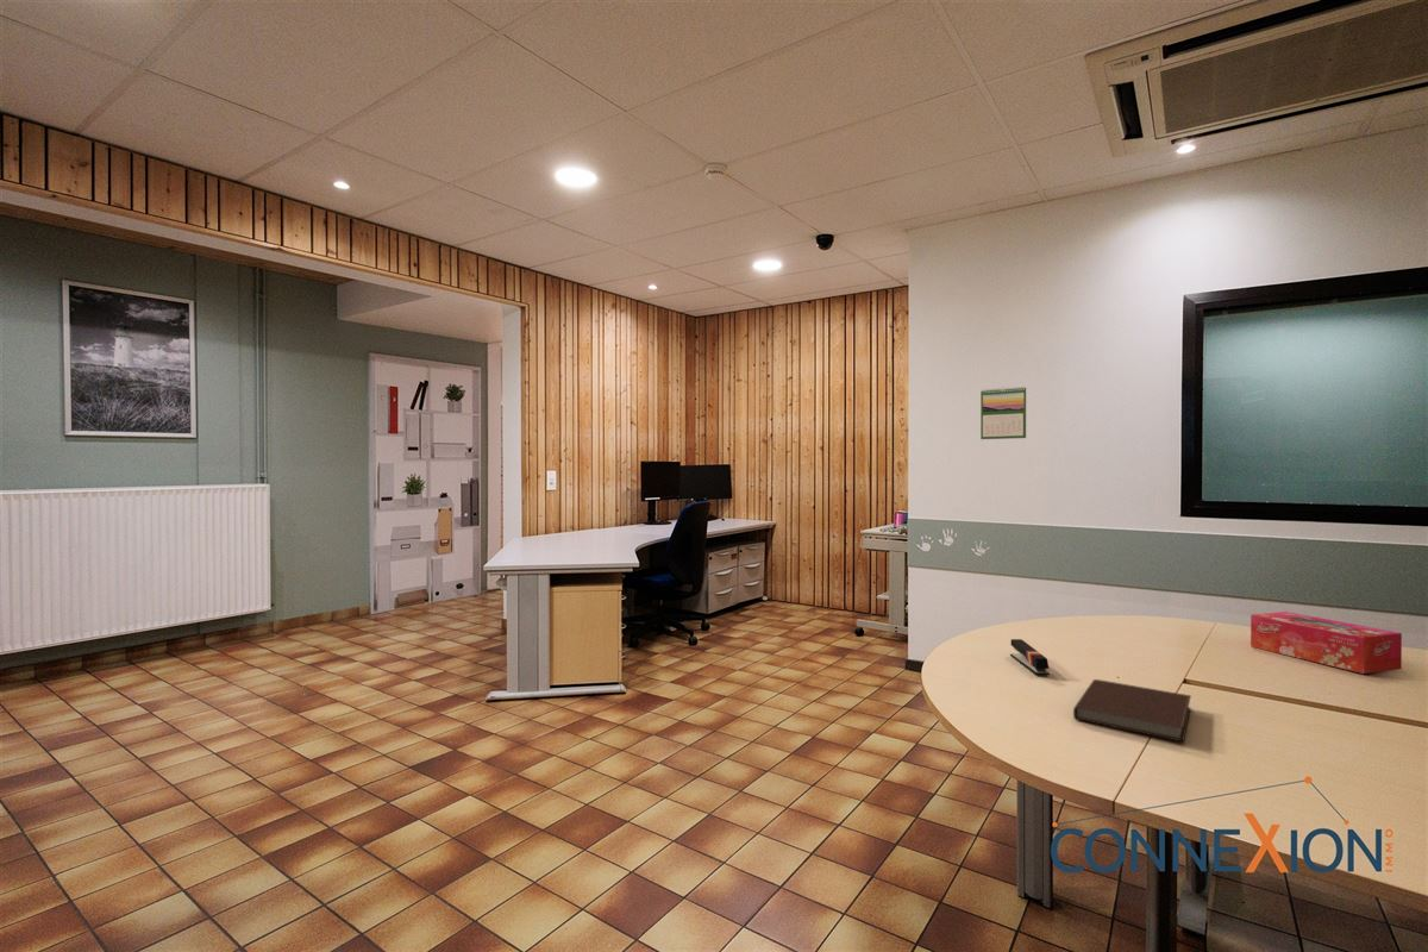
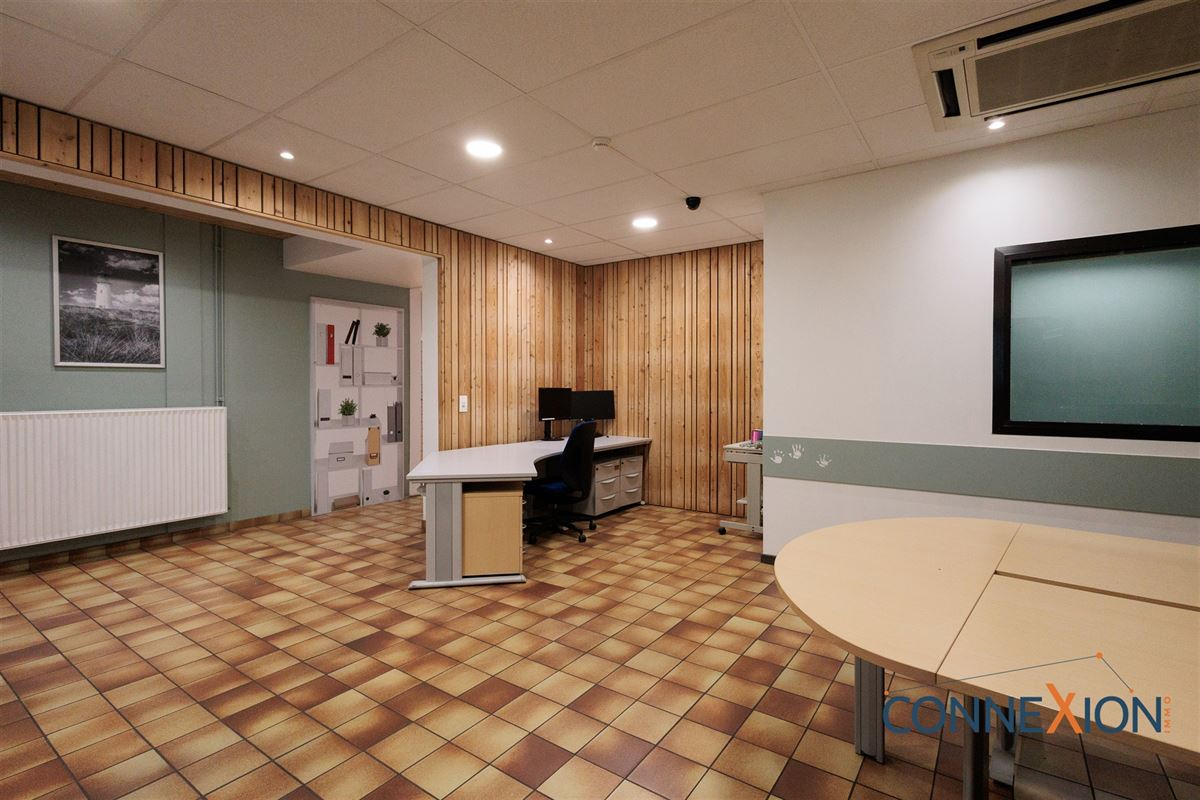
- tissue box (1321, 639)
- notebook (1133, 707)
- stapler (1028, 656)
- calendar (1002, 413)
